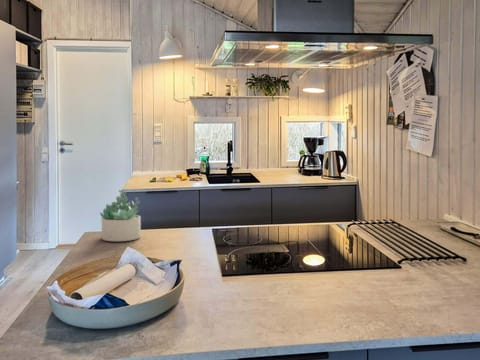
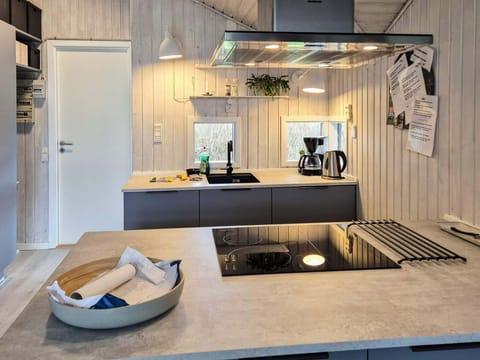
- succulent plant (121, 214)
